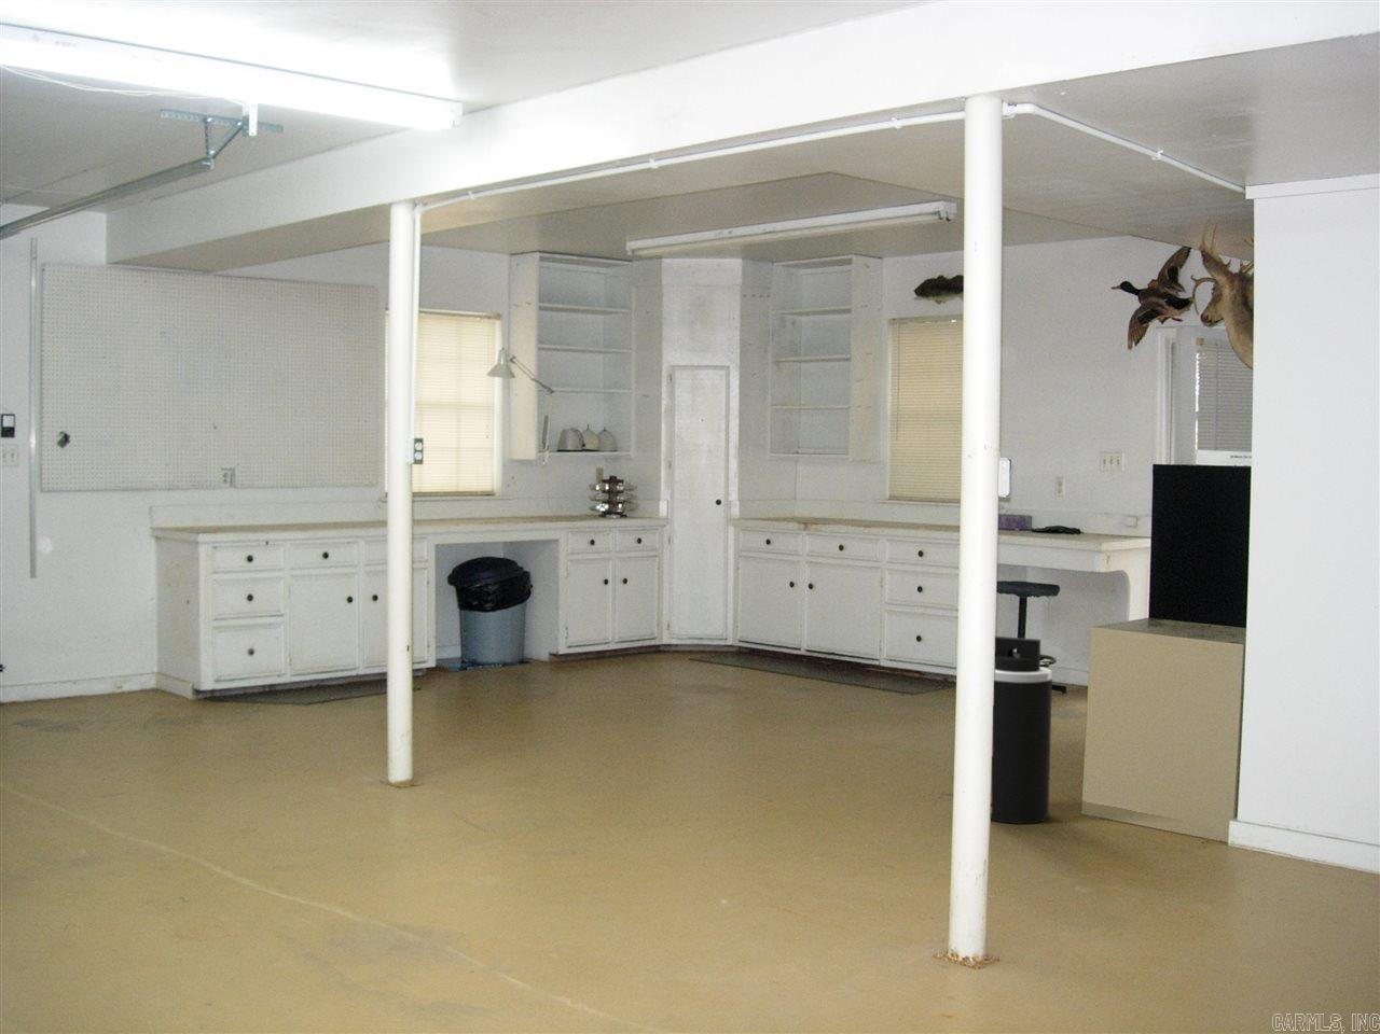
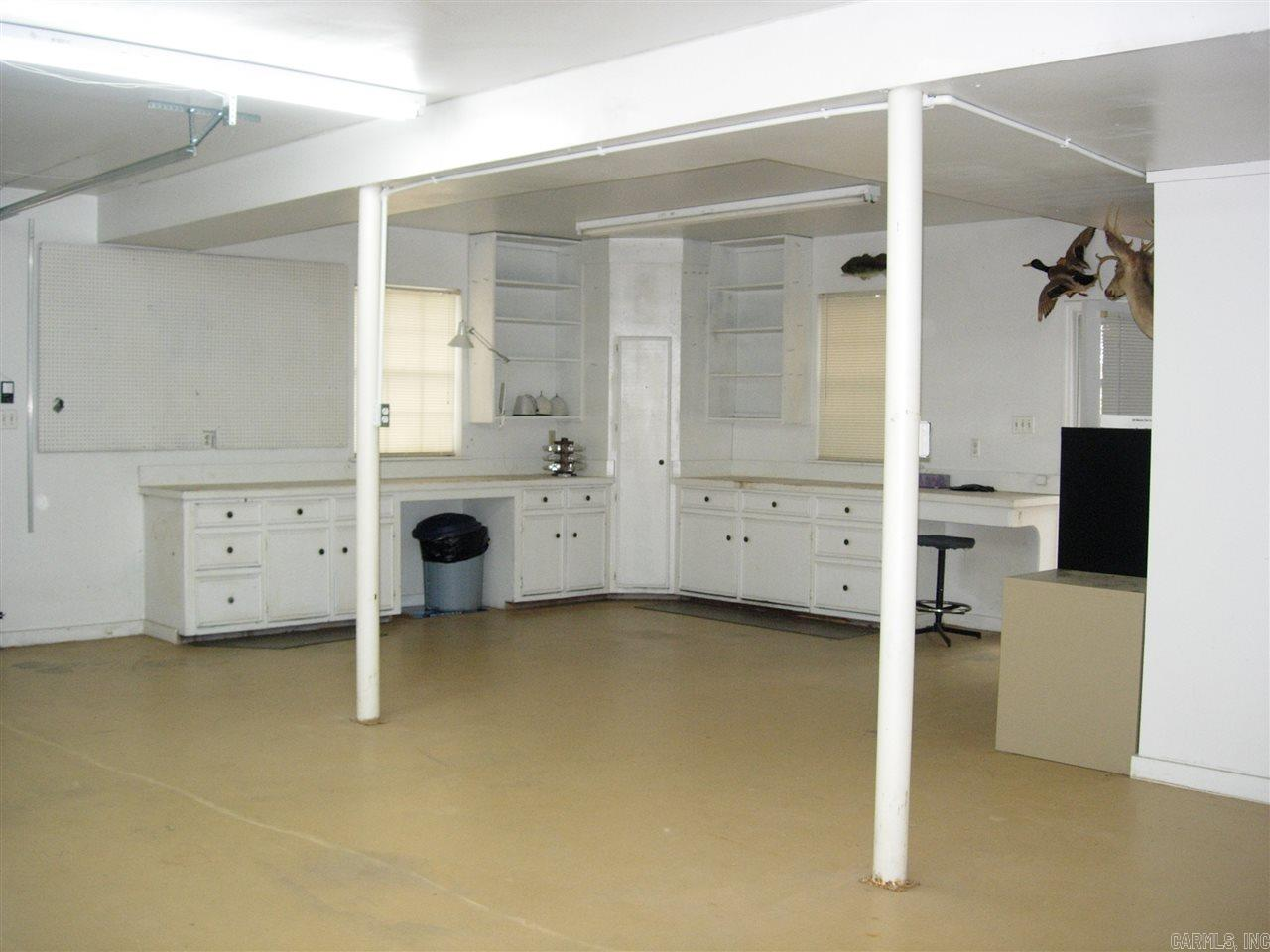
- trash can (1014, 726)
